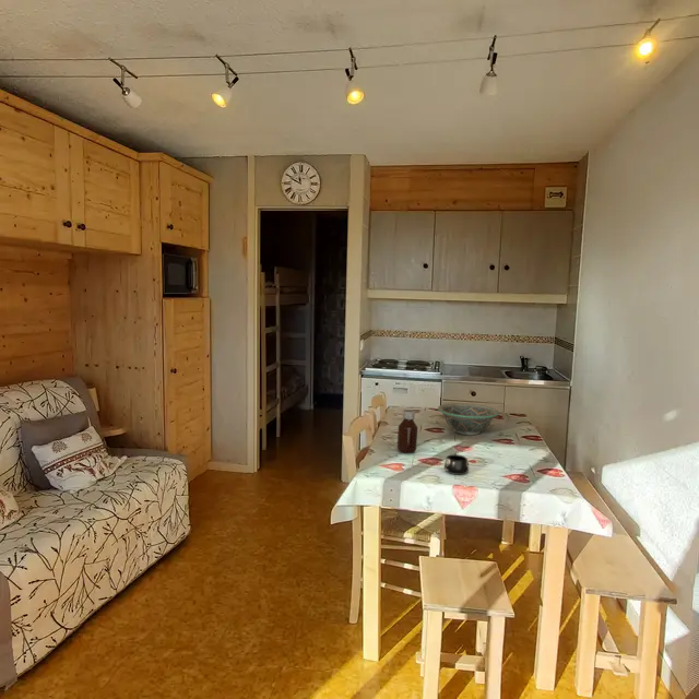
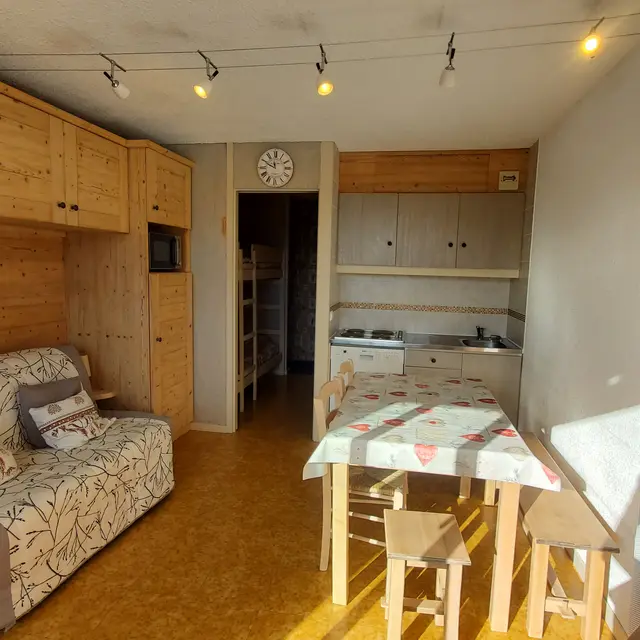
- decorative bowl (467, 420)
- bottle (407, 431)
- mug (455, 463)
